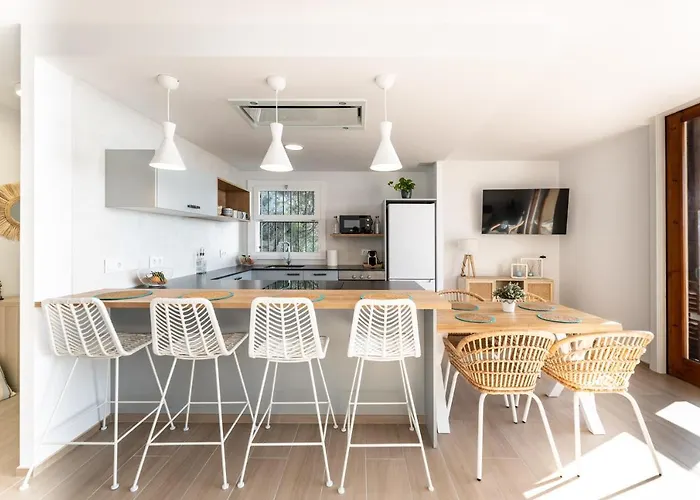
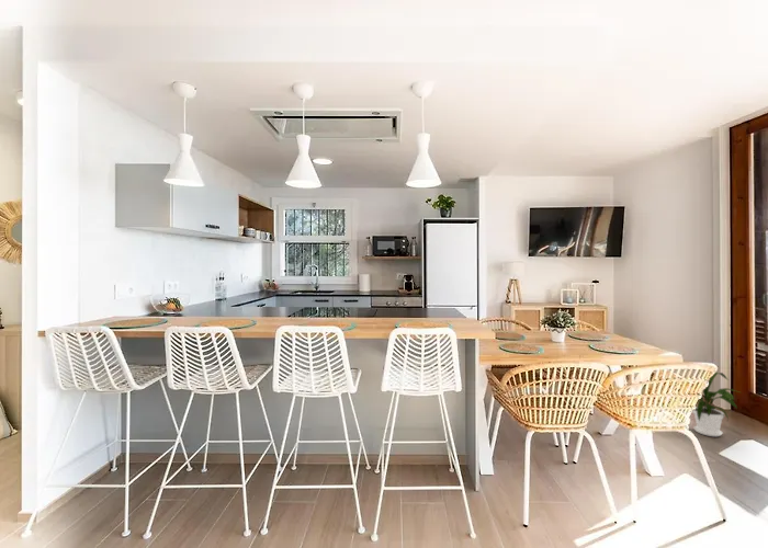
+ house plant (708, 400)
